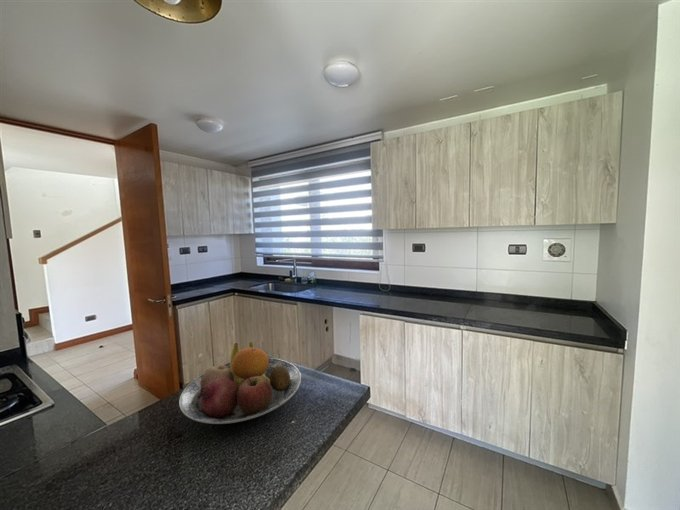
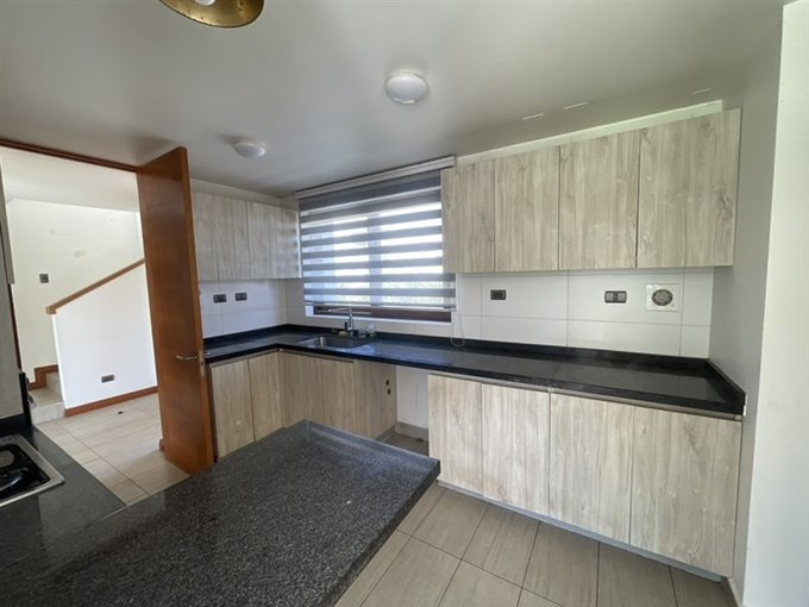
- fruit bowl (244, 379)
